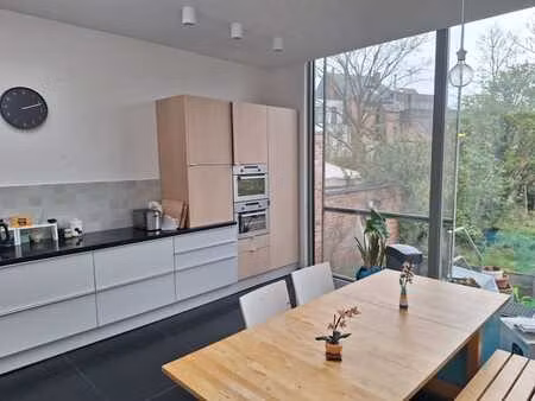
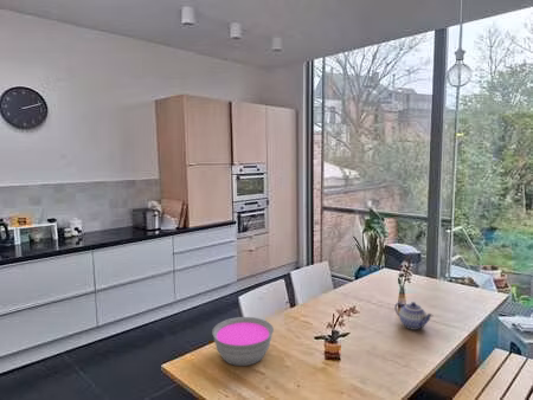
+ teapot (412, 314)
+ bowl (243, 342)
